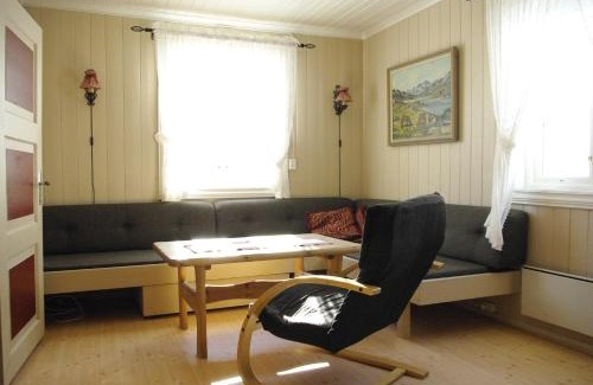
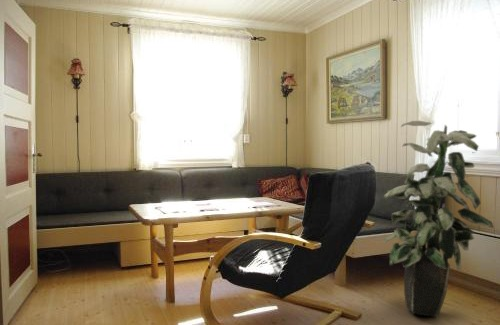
+ indoor plant (428, 216)
